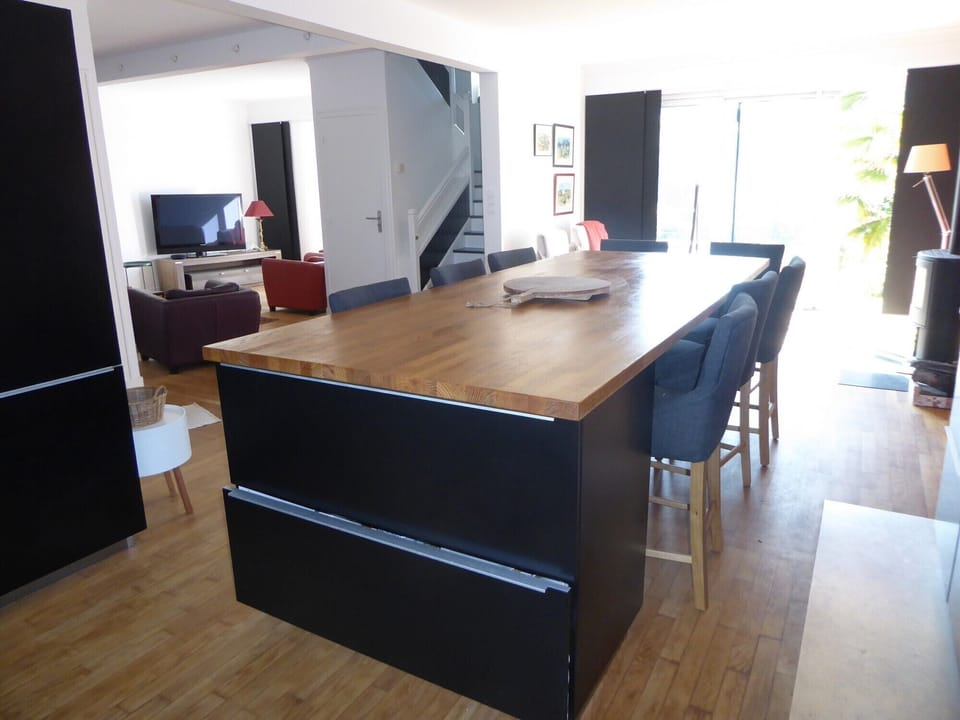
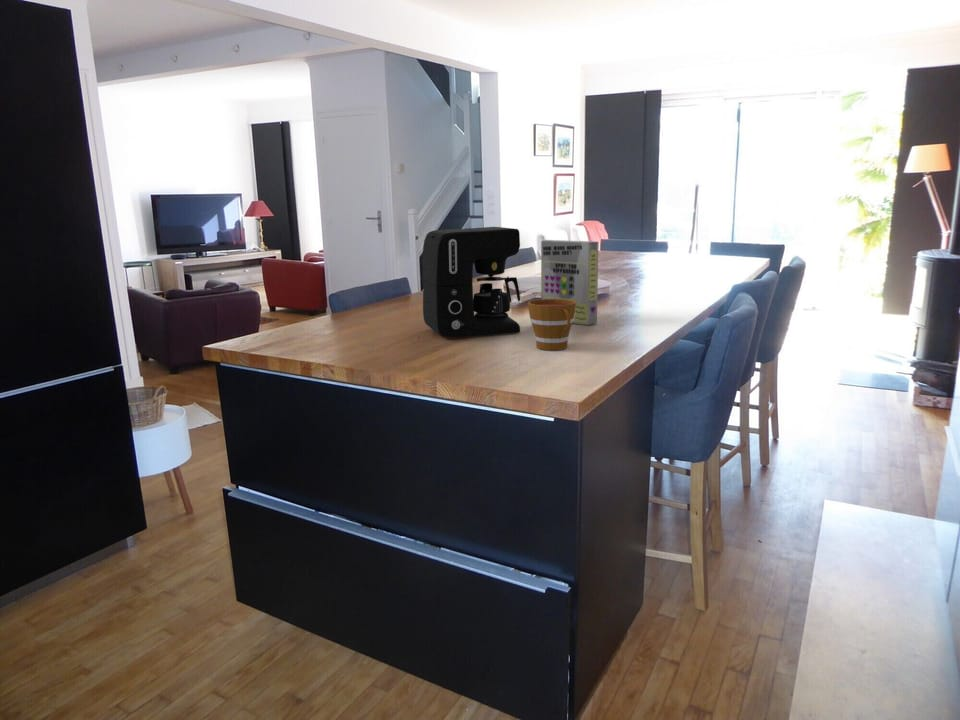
+ coffee maker (477, 280)
+ cup (554, 325)
+ cereal box (568, 281)
